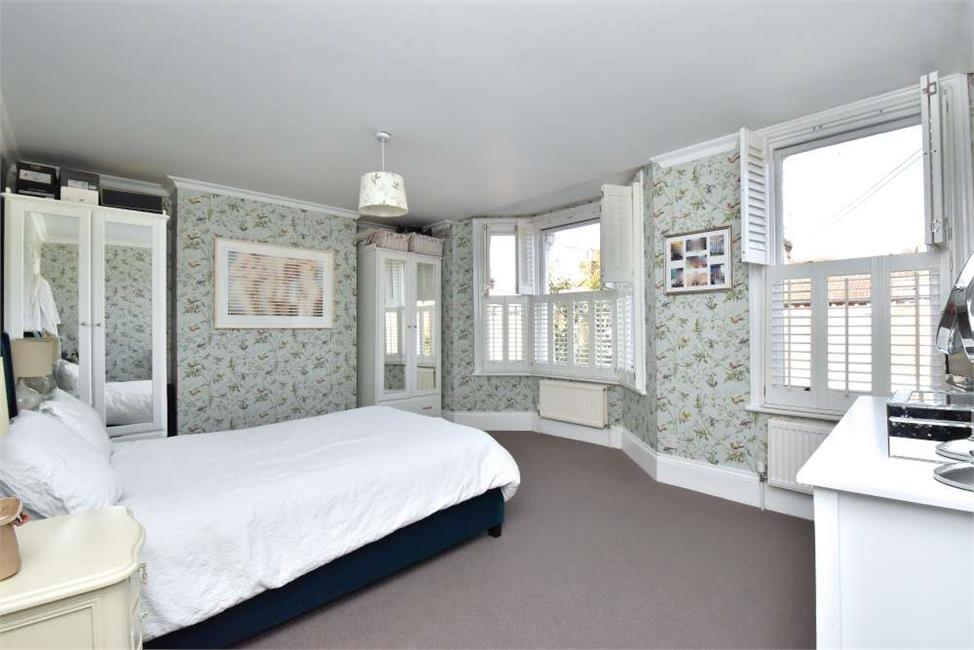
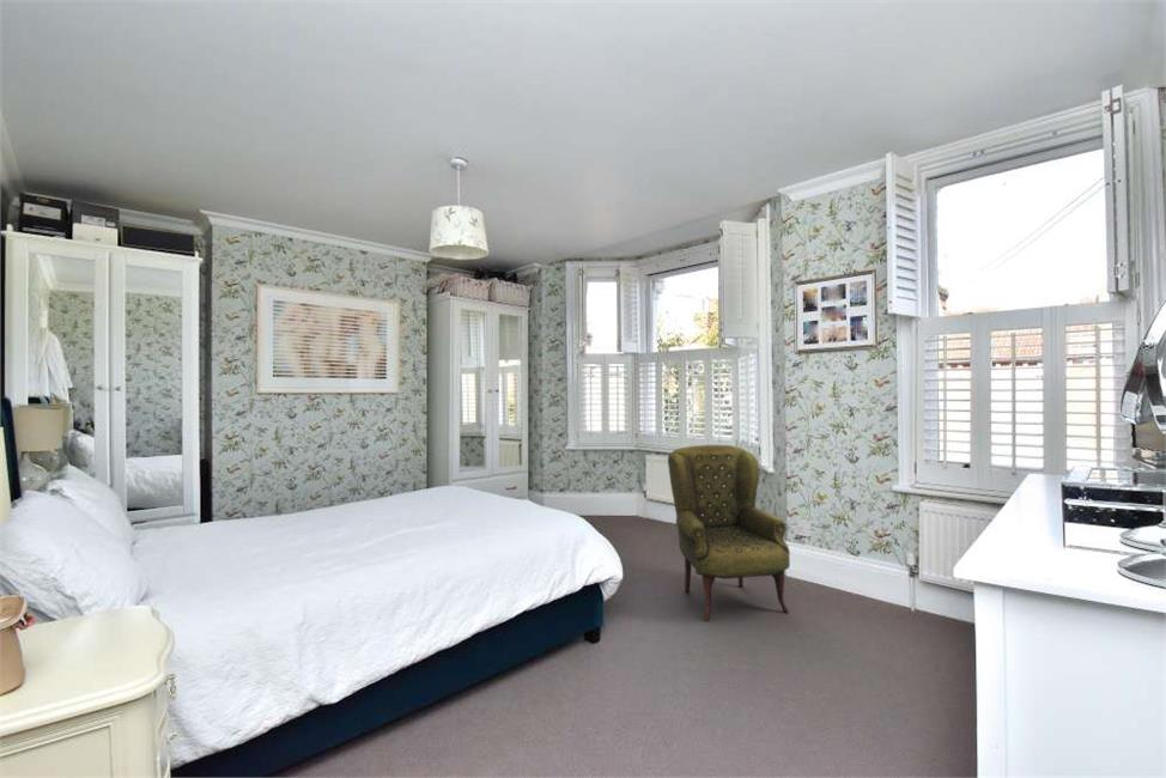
+ armchair (728, 524)
